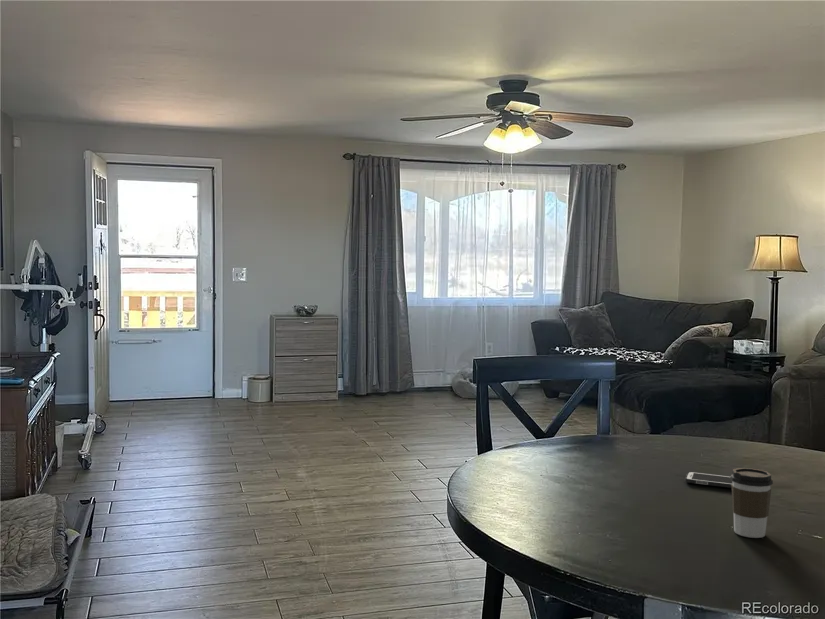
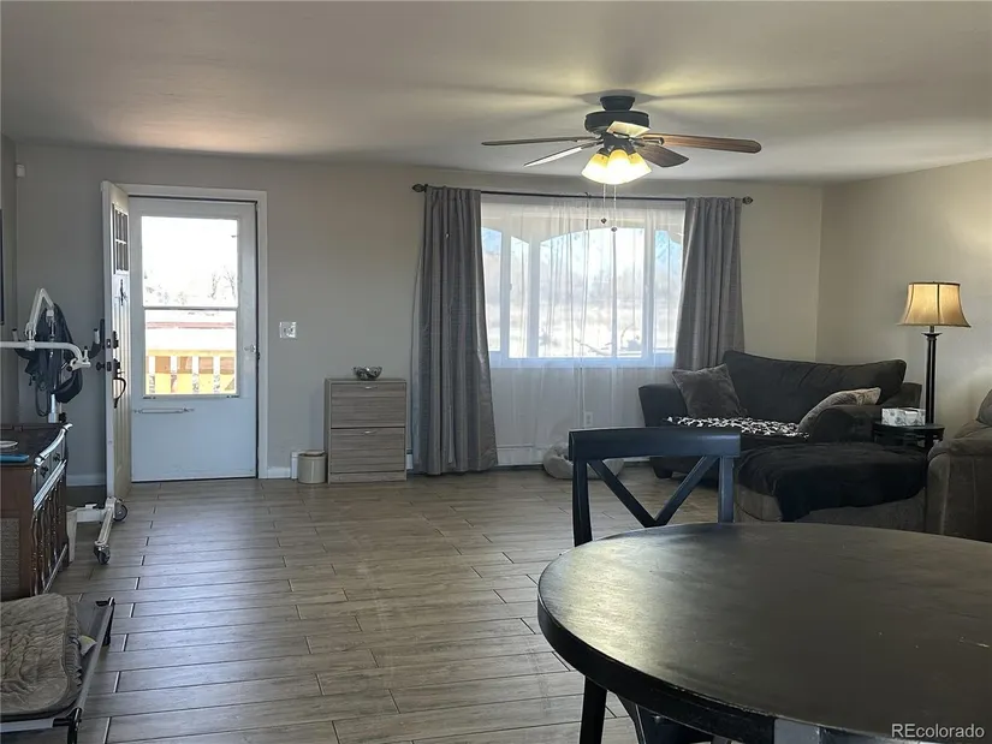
- cell phone (718, 480)
- coffee cup (750, 502)
